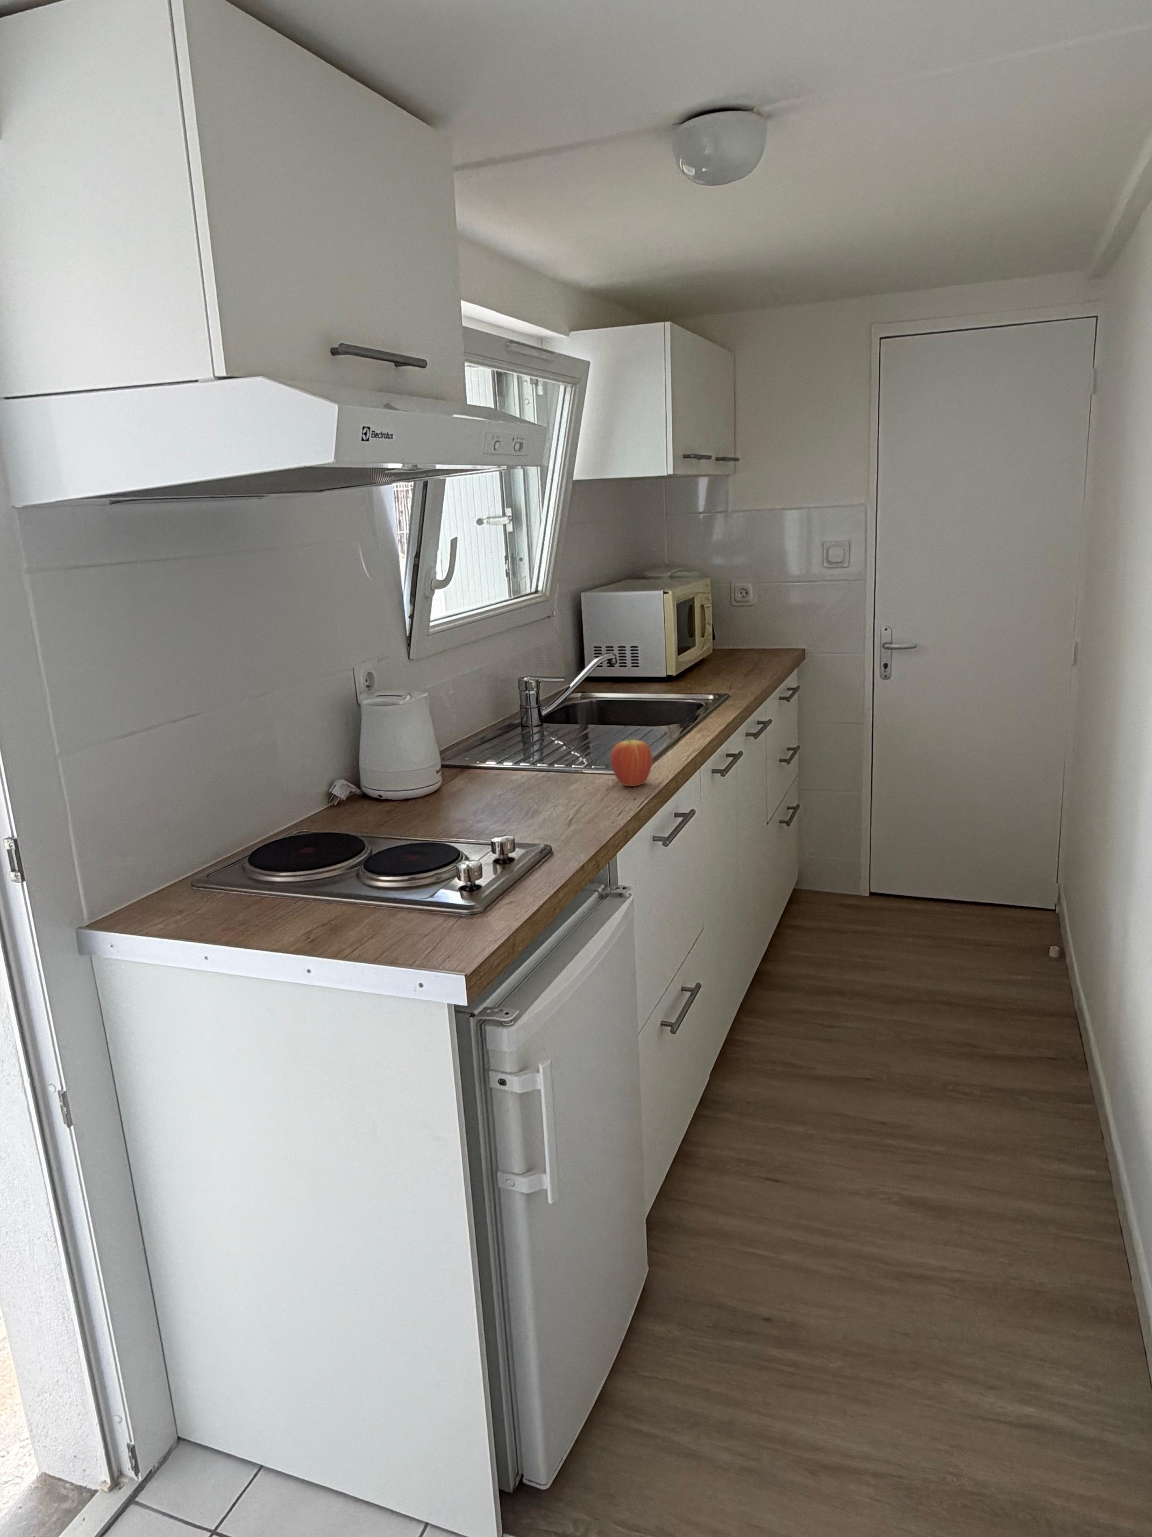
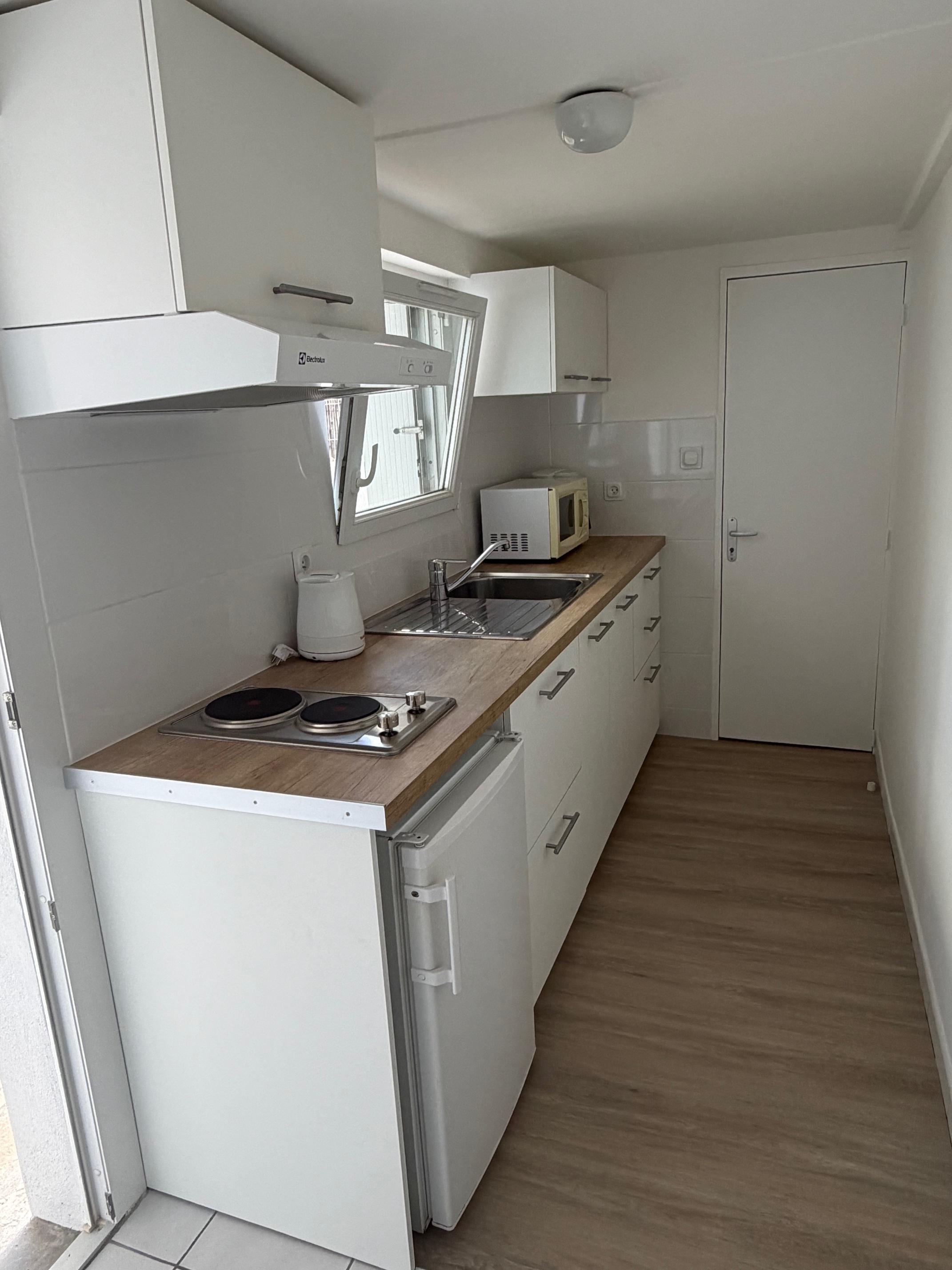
- fruit (632, 760)
